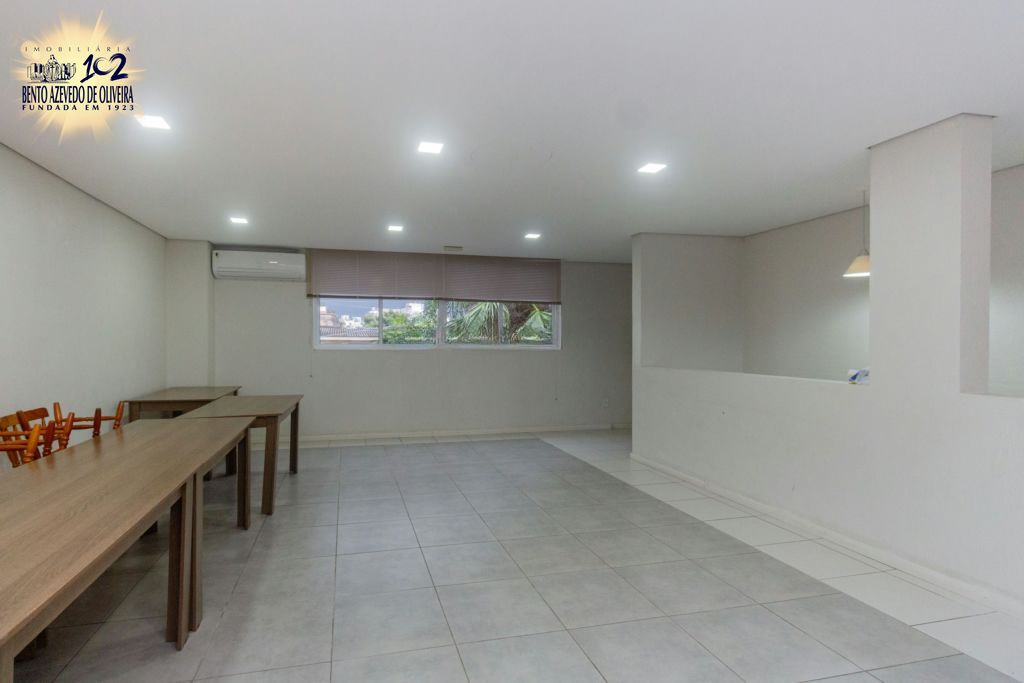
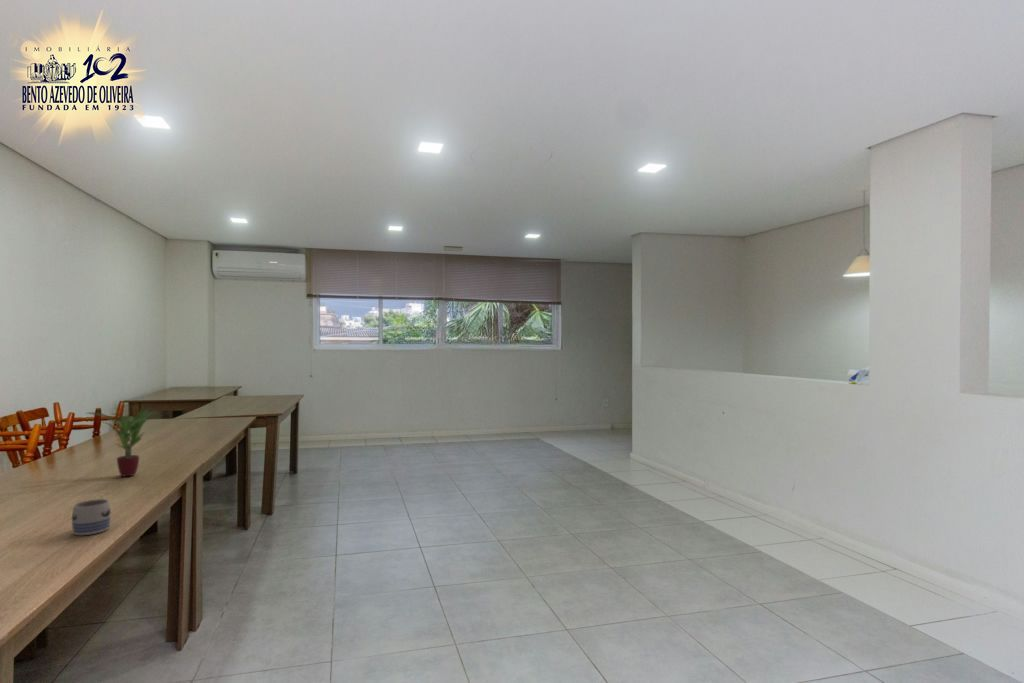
+ potted plant (121, 441)
+ mug (92, 515)
